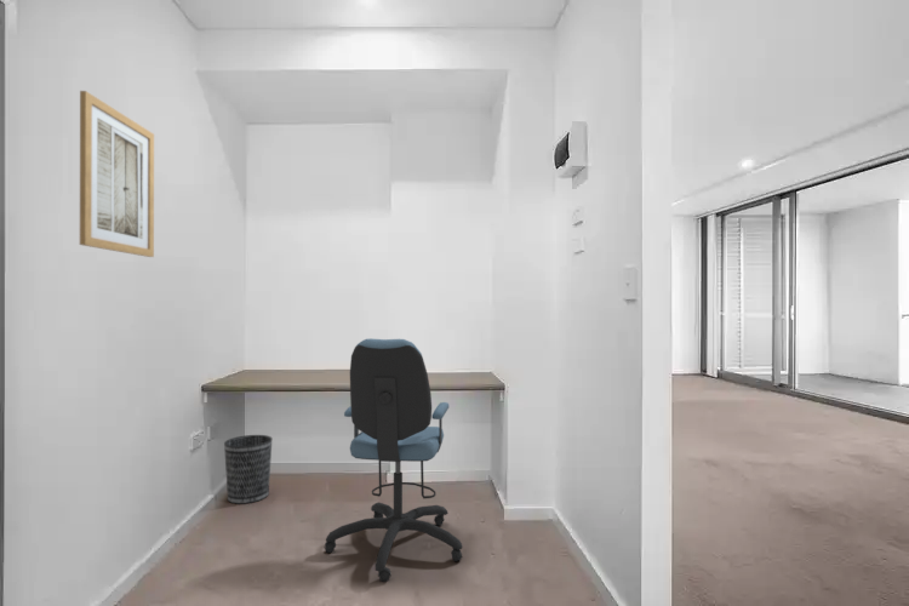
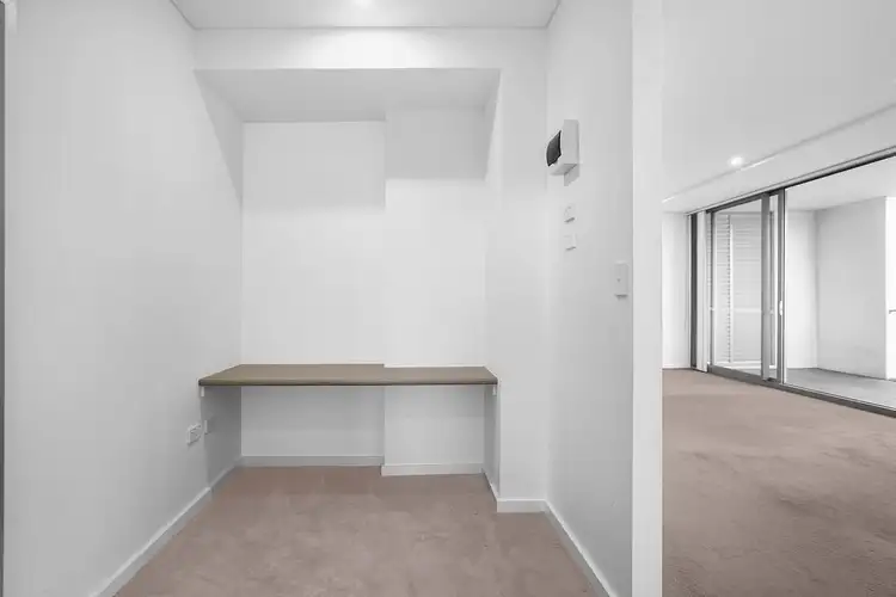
- wall art (120, 183)
- wastebasket (248, 468)
- office chair (395, 441)
